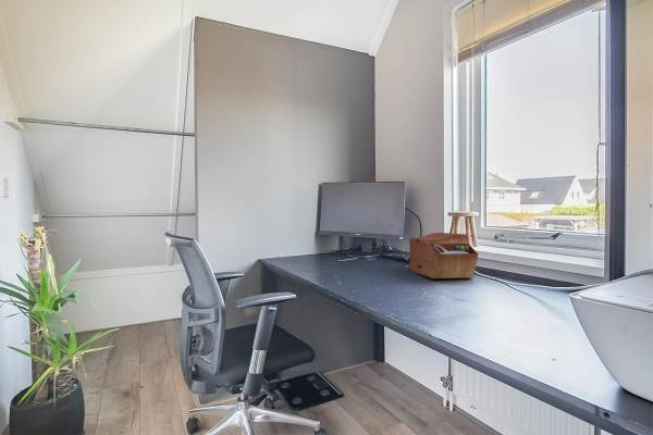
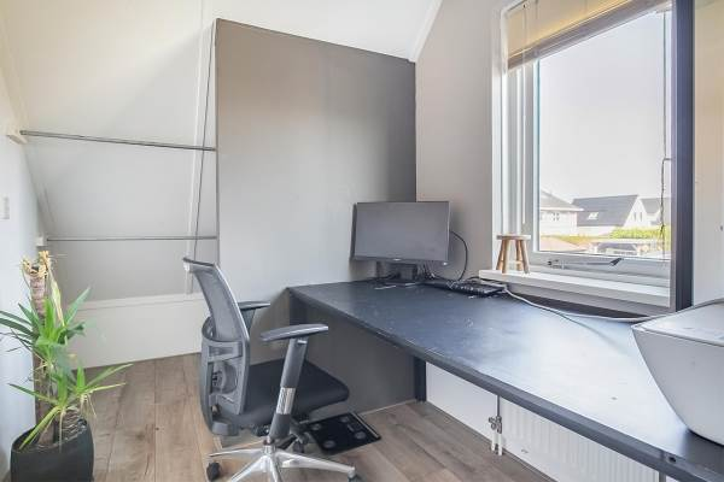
- sewing box (440, 253)
